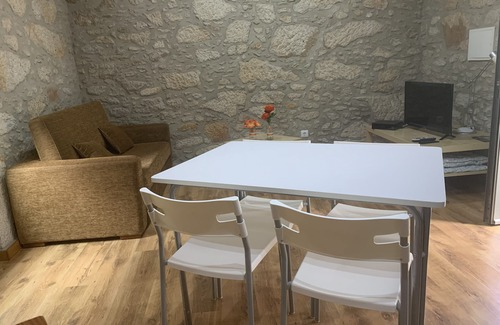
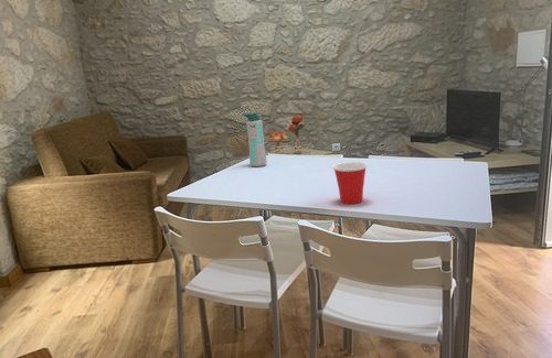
+ water bottle (255, 139)
+ cup (350, 183)
